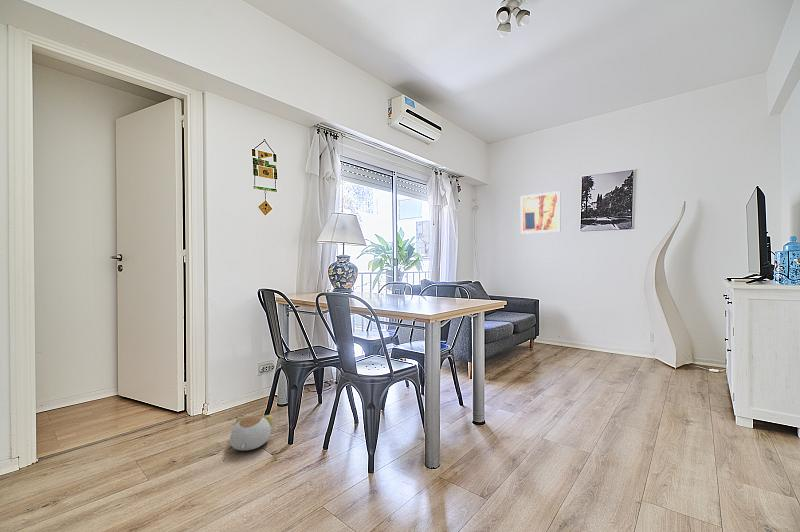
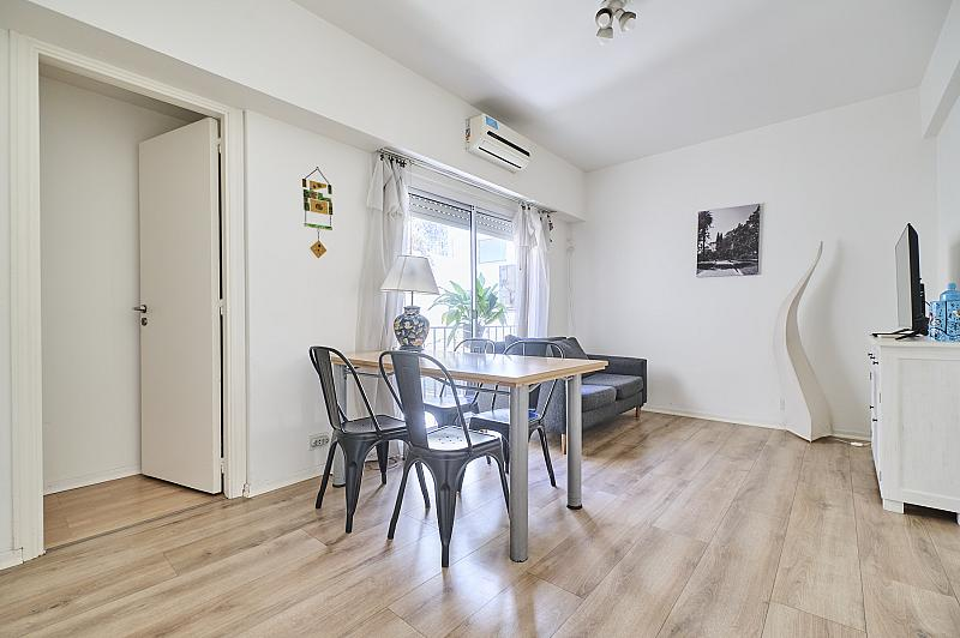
- plush toy (249, 433)
- wall art (540, 213)
